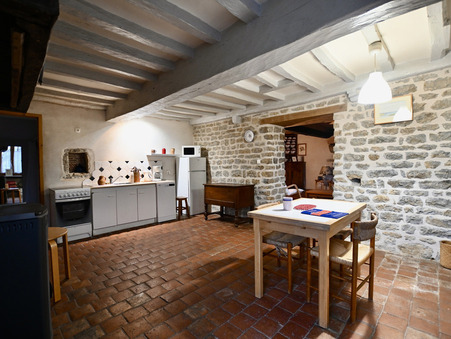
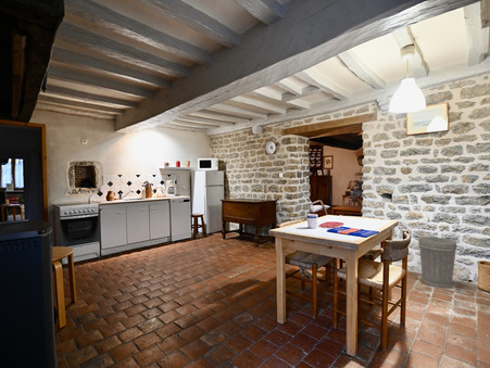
+ trash can (437, 261)
